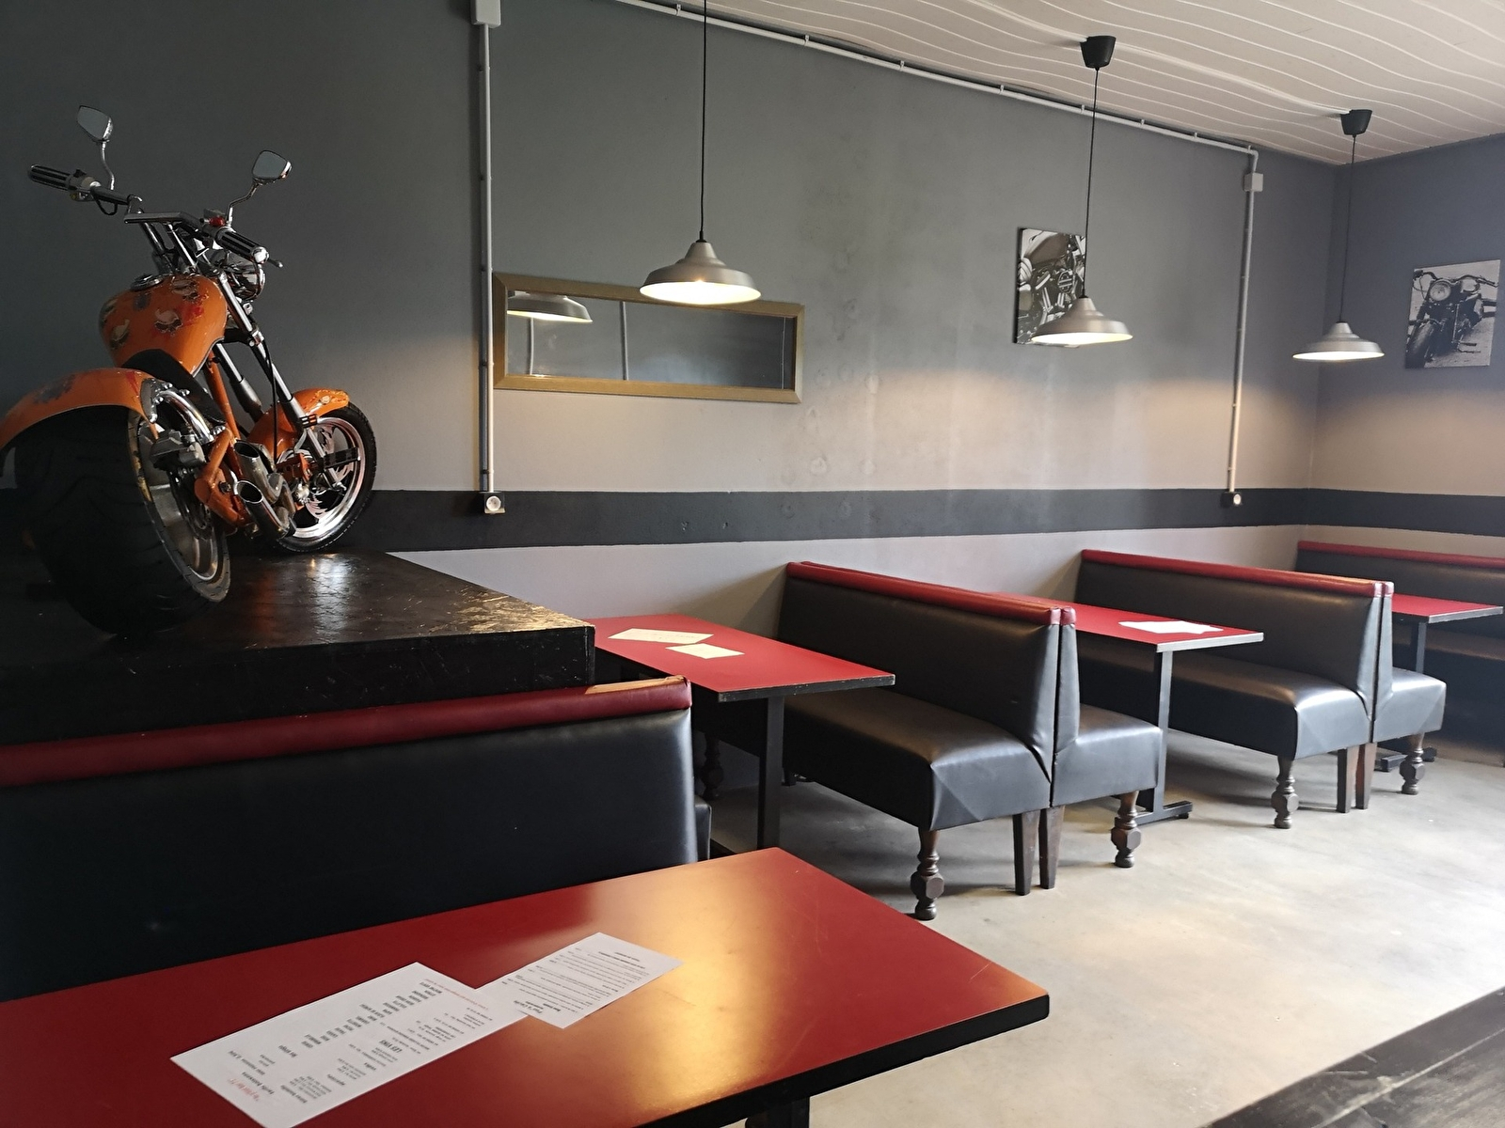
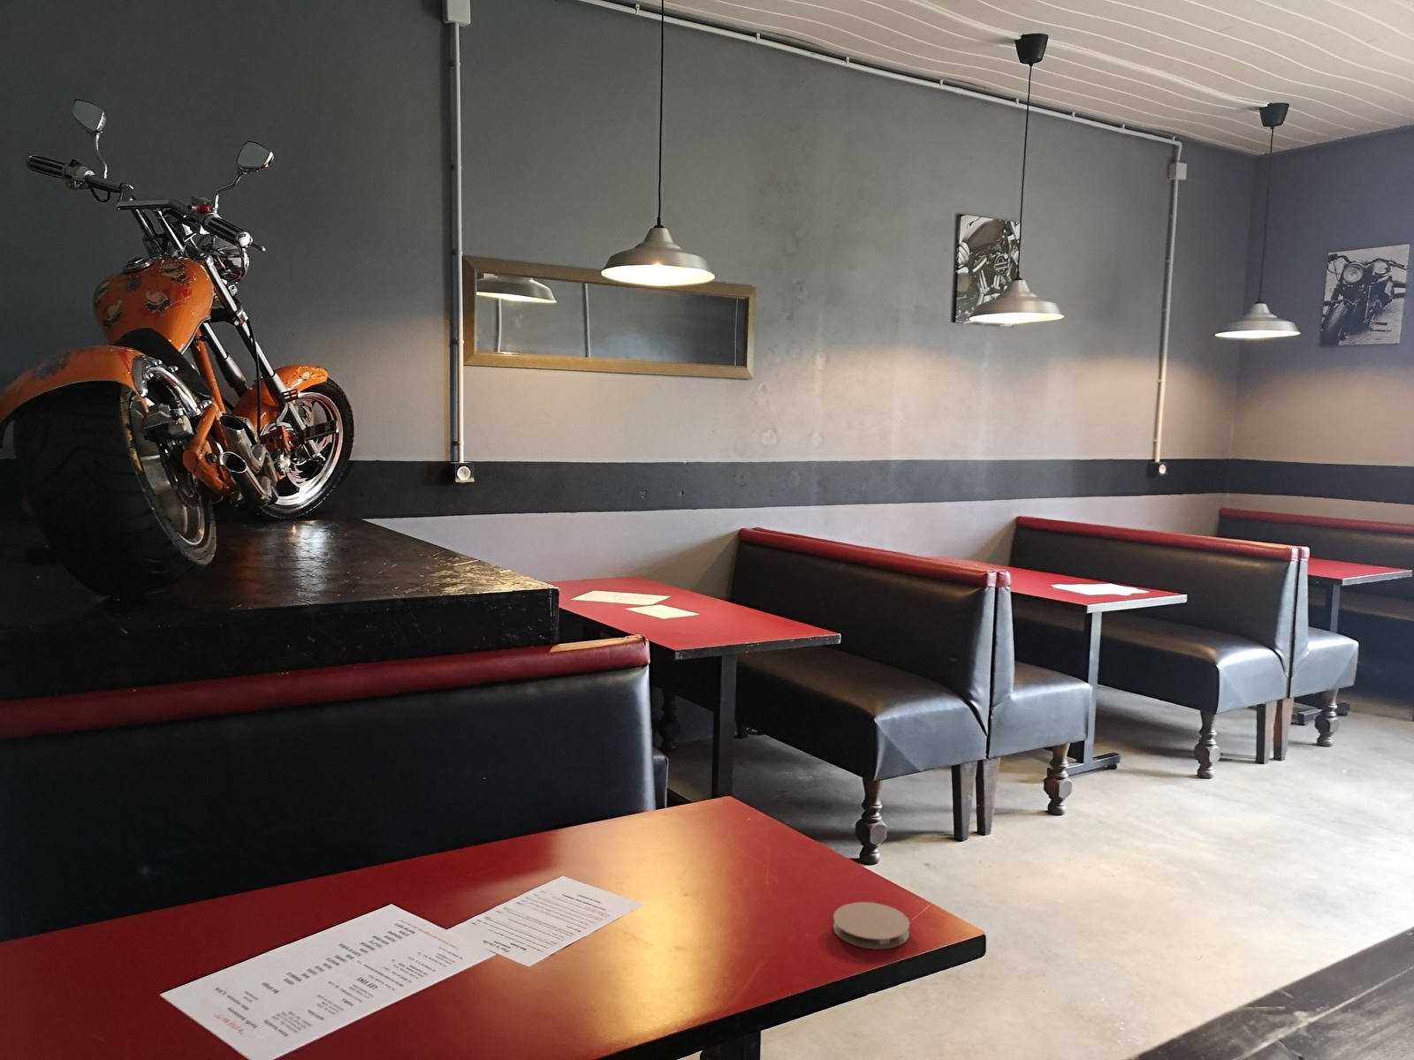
+ coaster (871, 924)
